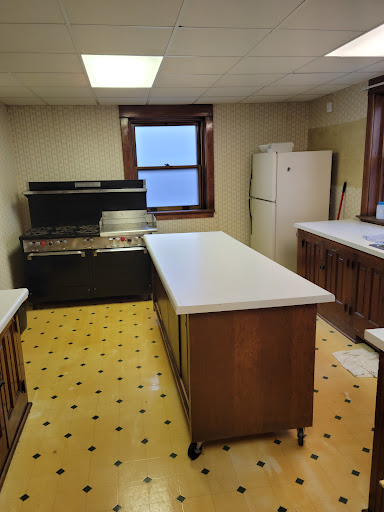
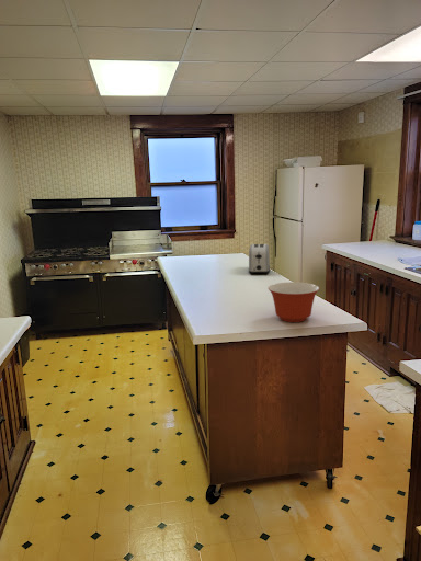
+ mixing bowl (293, 302)
+ toaster (259, 257)
